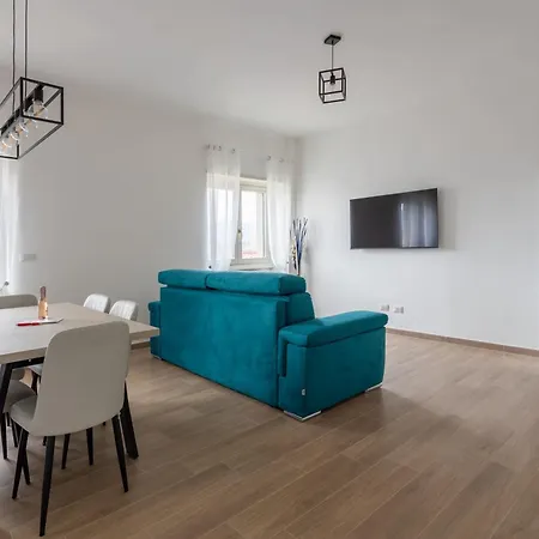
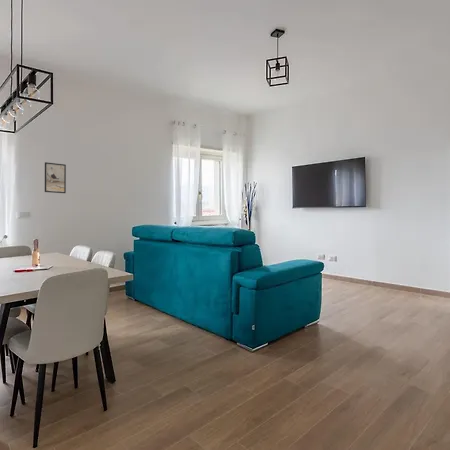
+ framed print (55, 178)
